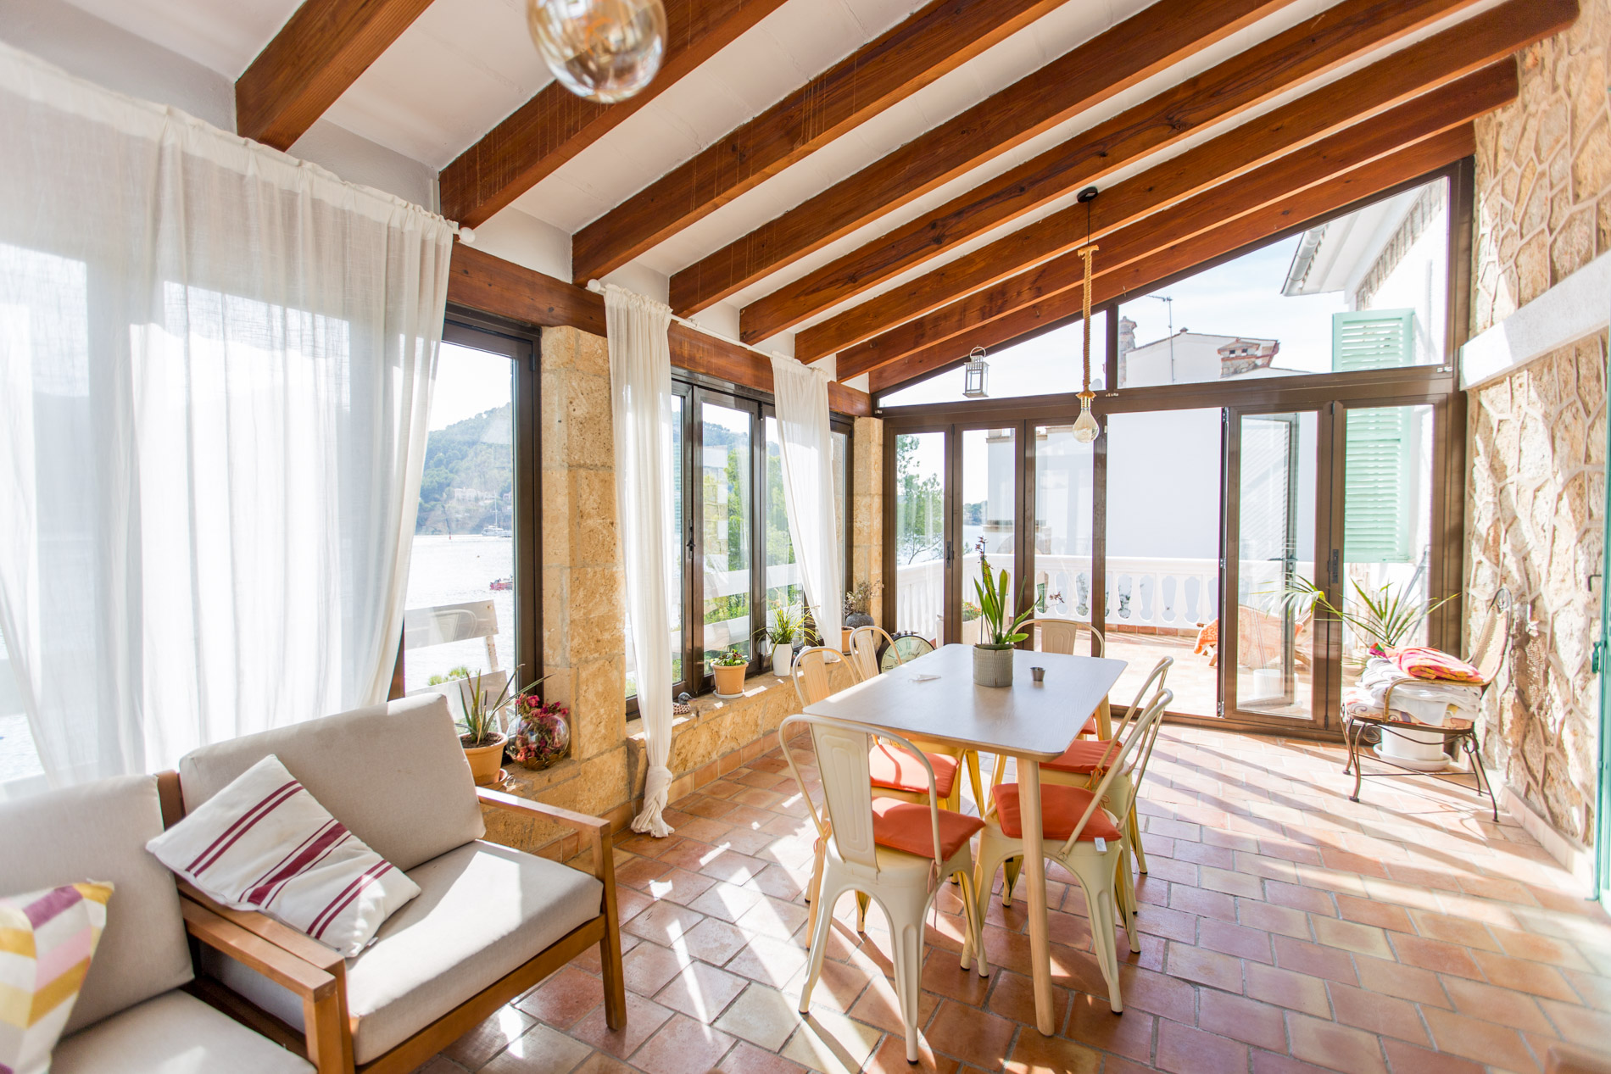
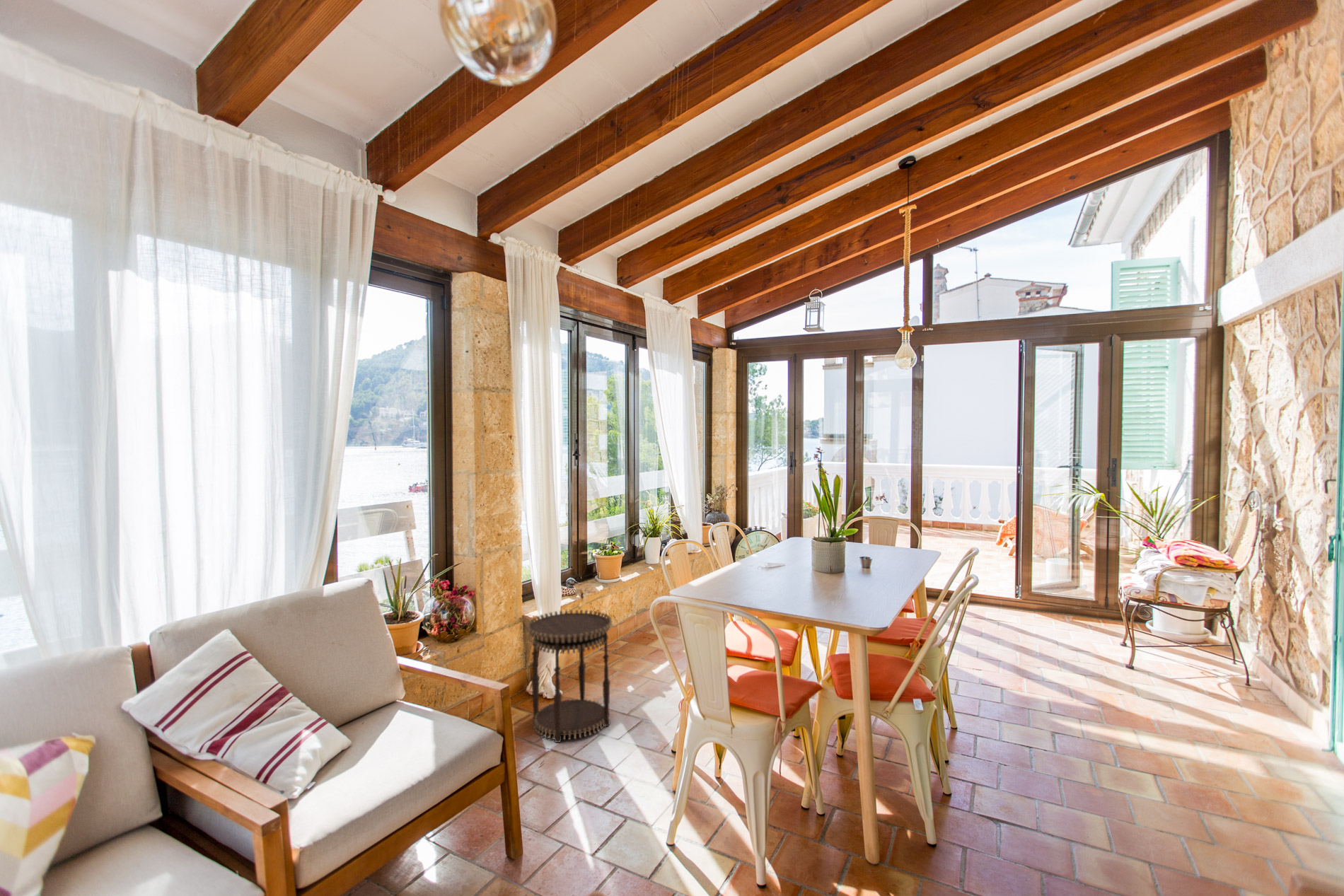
+ side table (579, 672)
